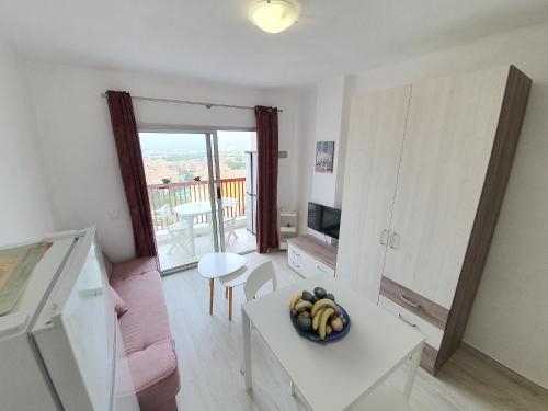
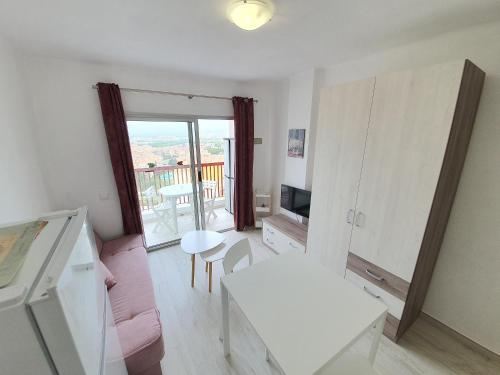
- fruit bowl (319, 307)
